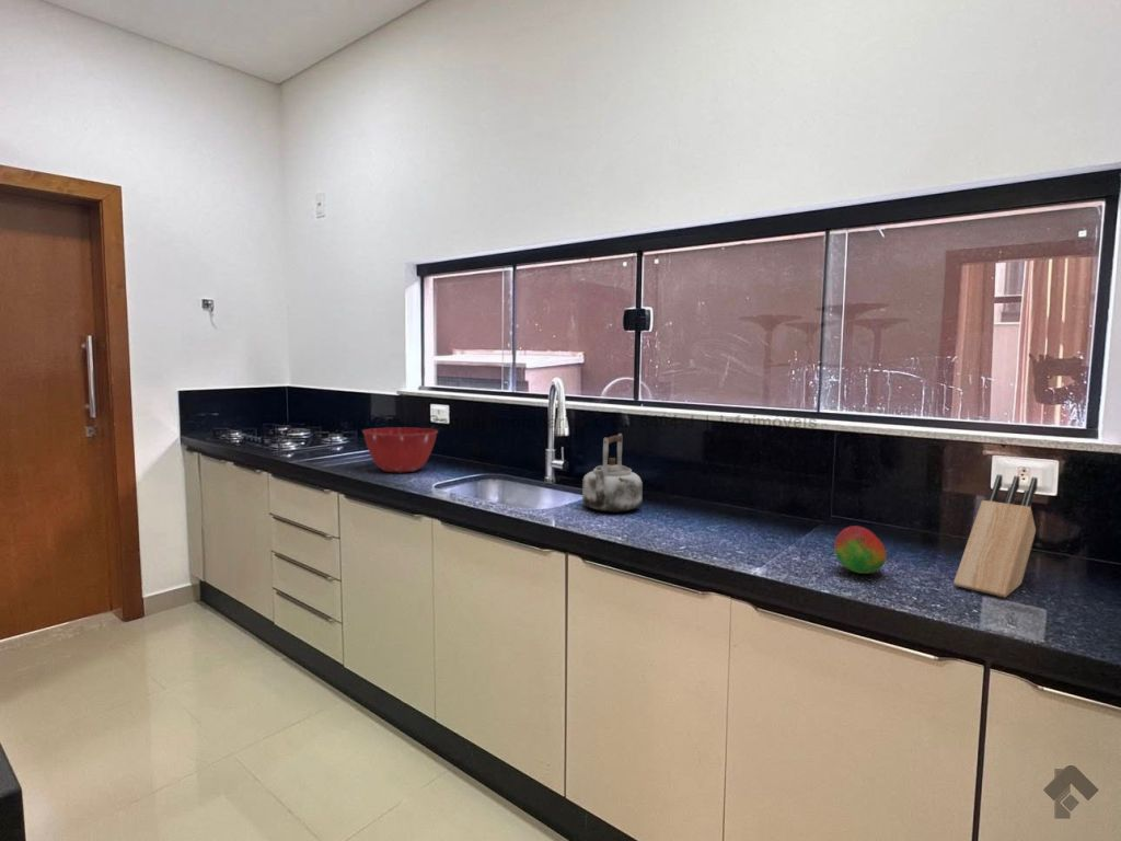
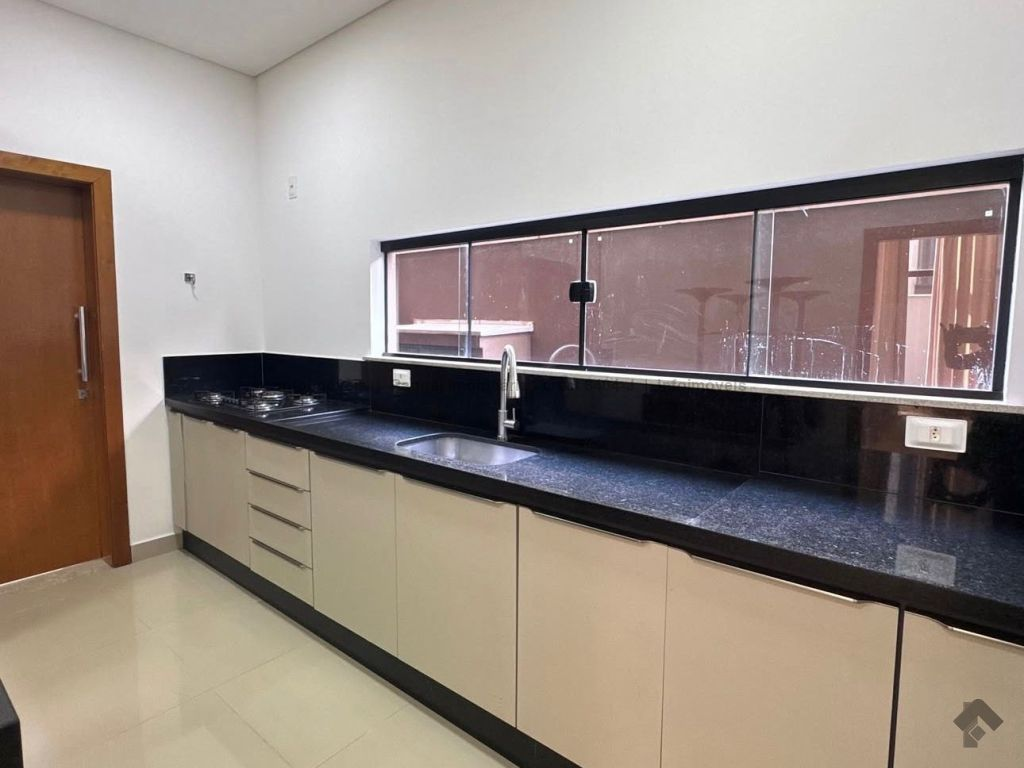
- knife block (999, 529)
- kettle (610, 472)
- mixing bowl (401, 449)
- fruit (859, 550)
